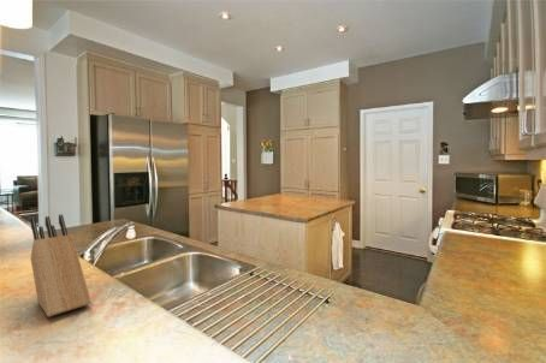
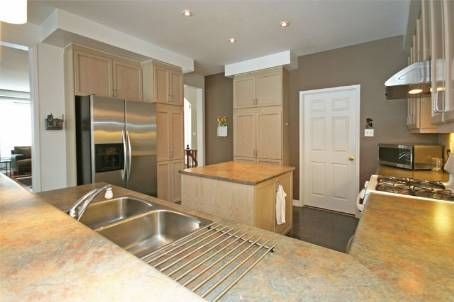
- knife block (57, 257)
